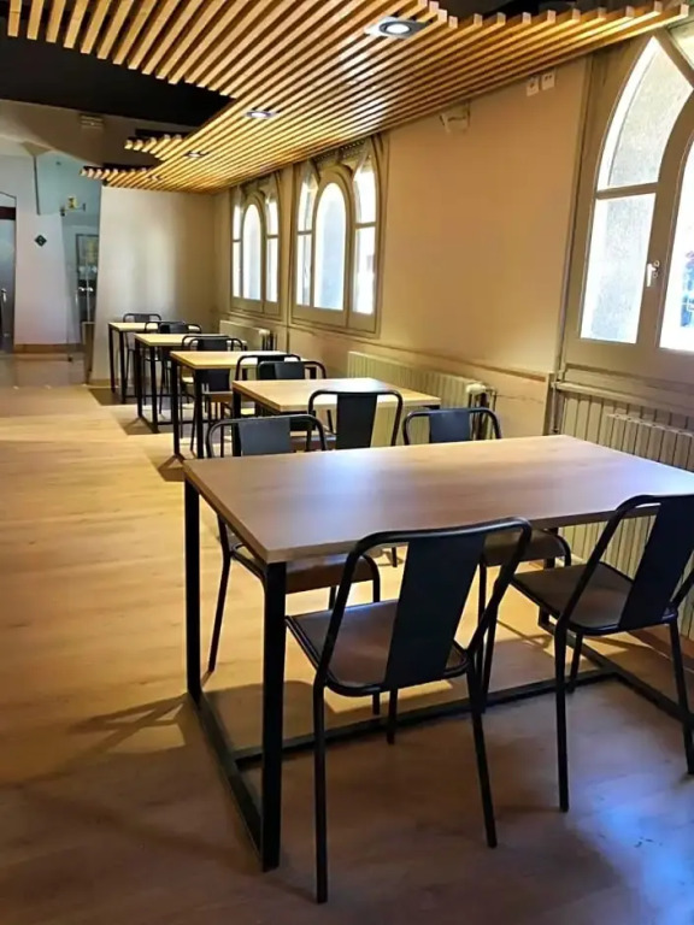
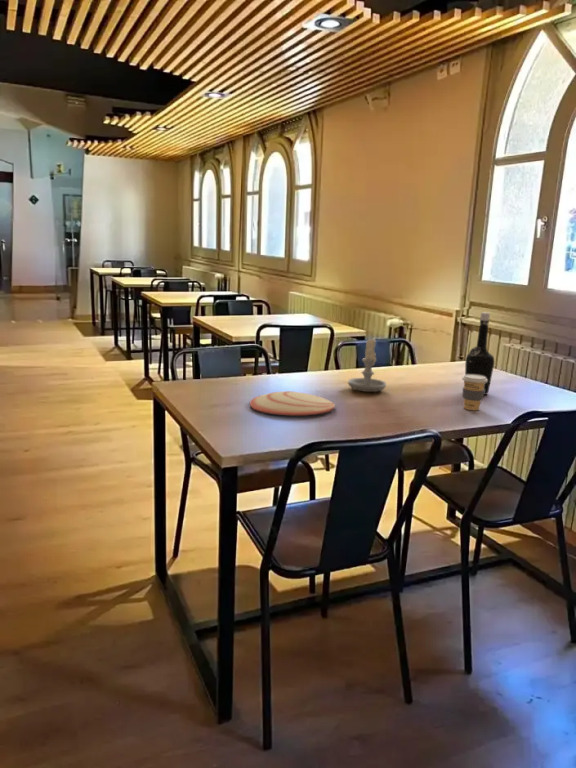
+ candle (368, 363)
+ bottle (480, 353)
+ coffee cup (473, 392)
+ plate (292, 400)
